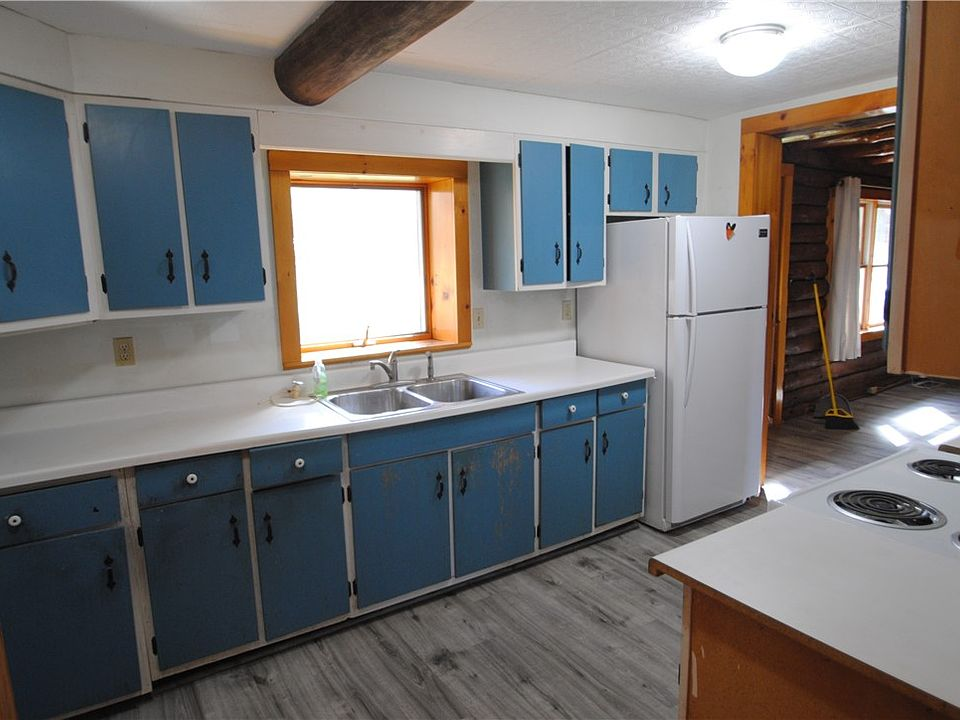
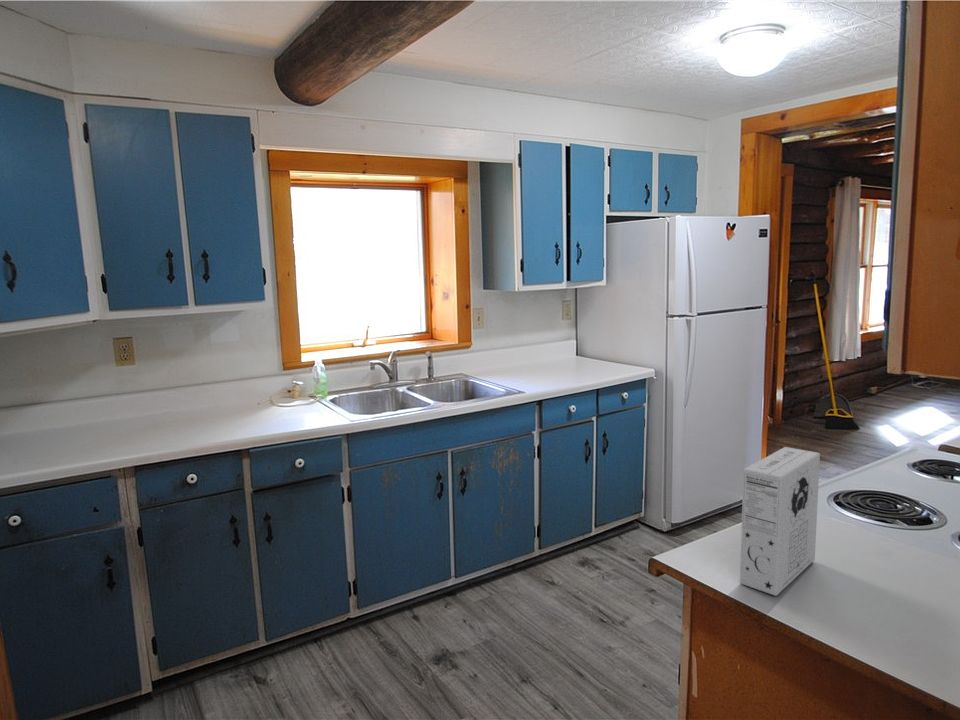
+ cereal box (780, 516)
